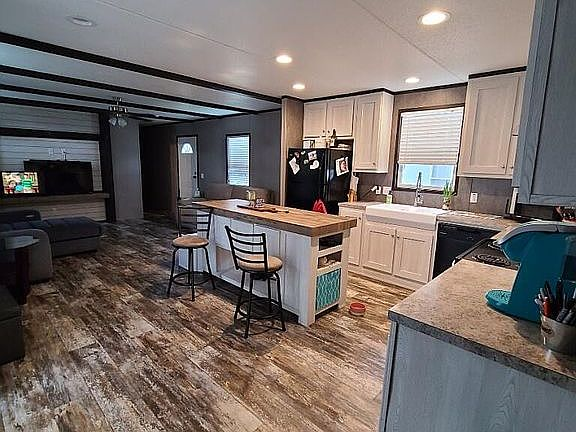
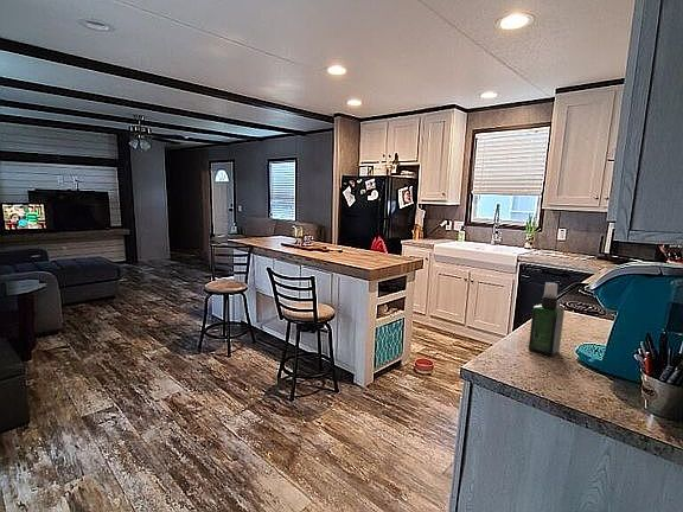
+ spray bottle (547, 318)
